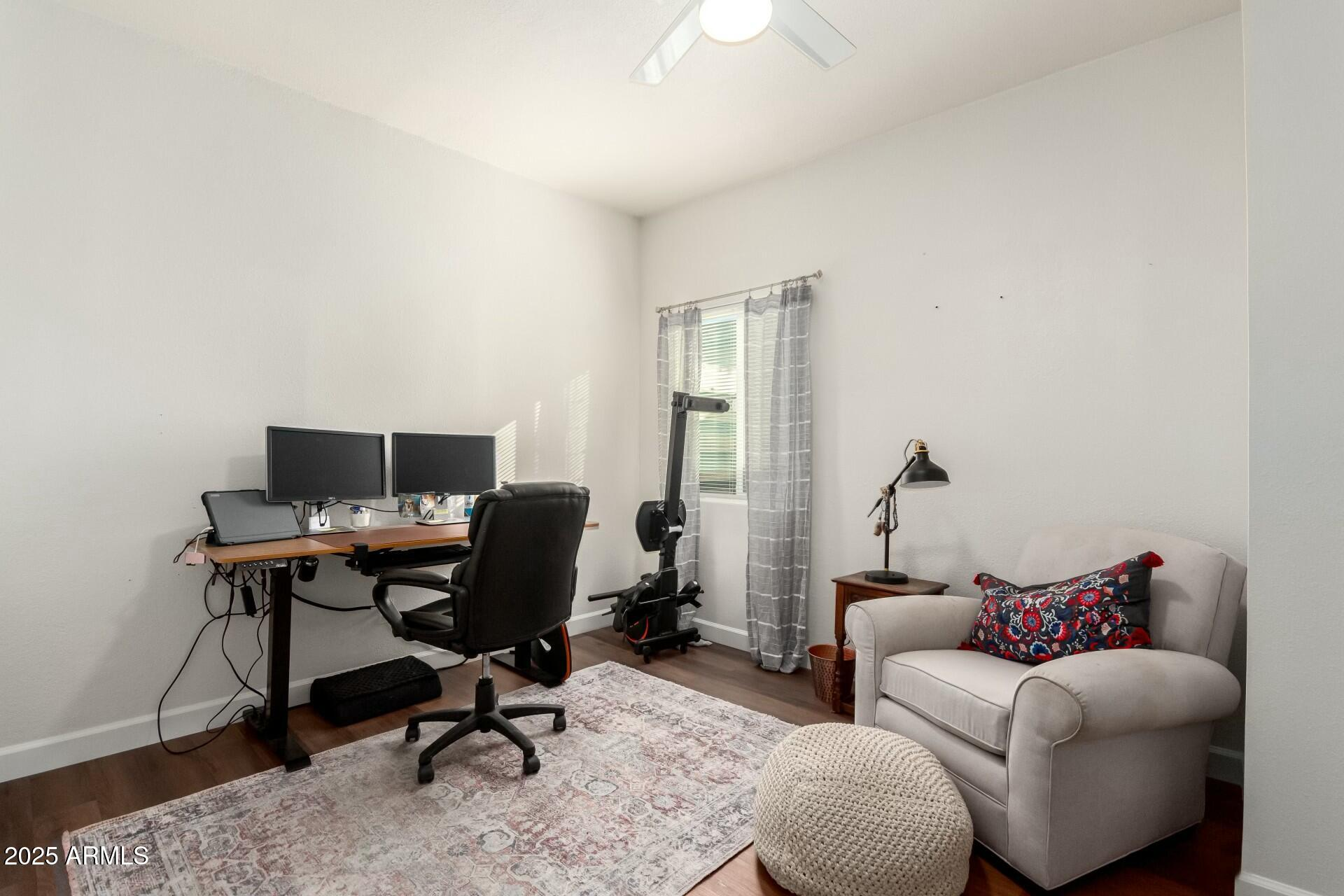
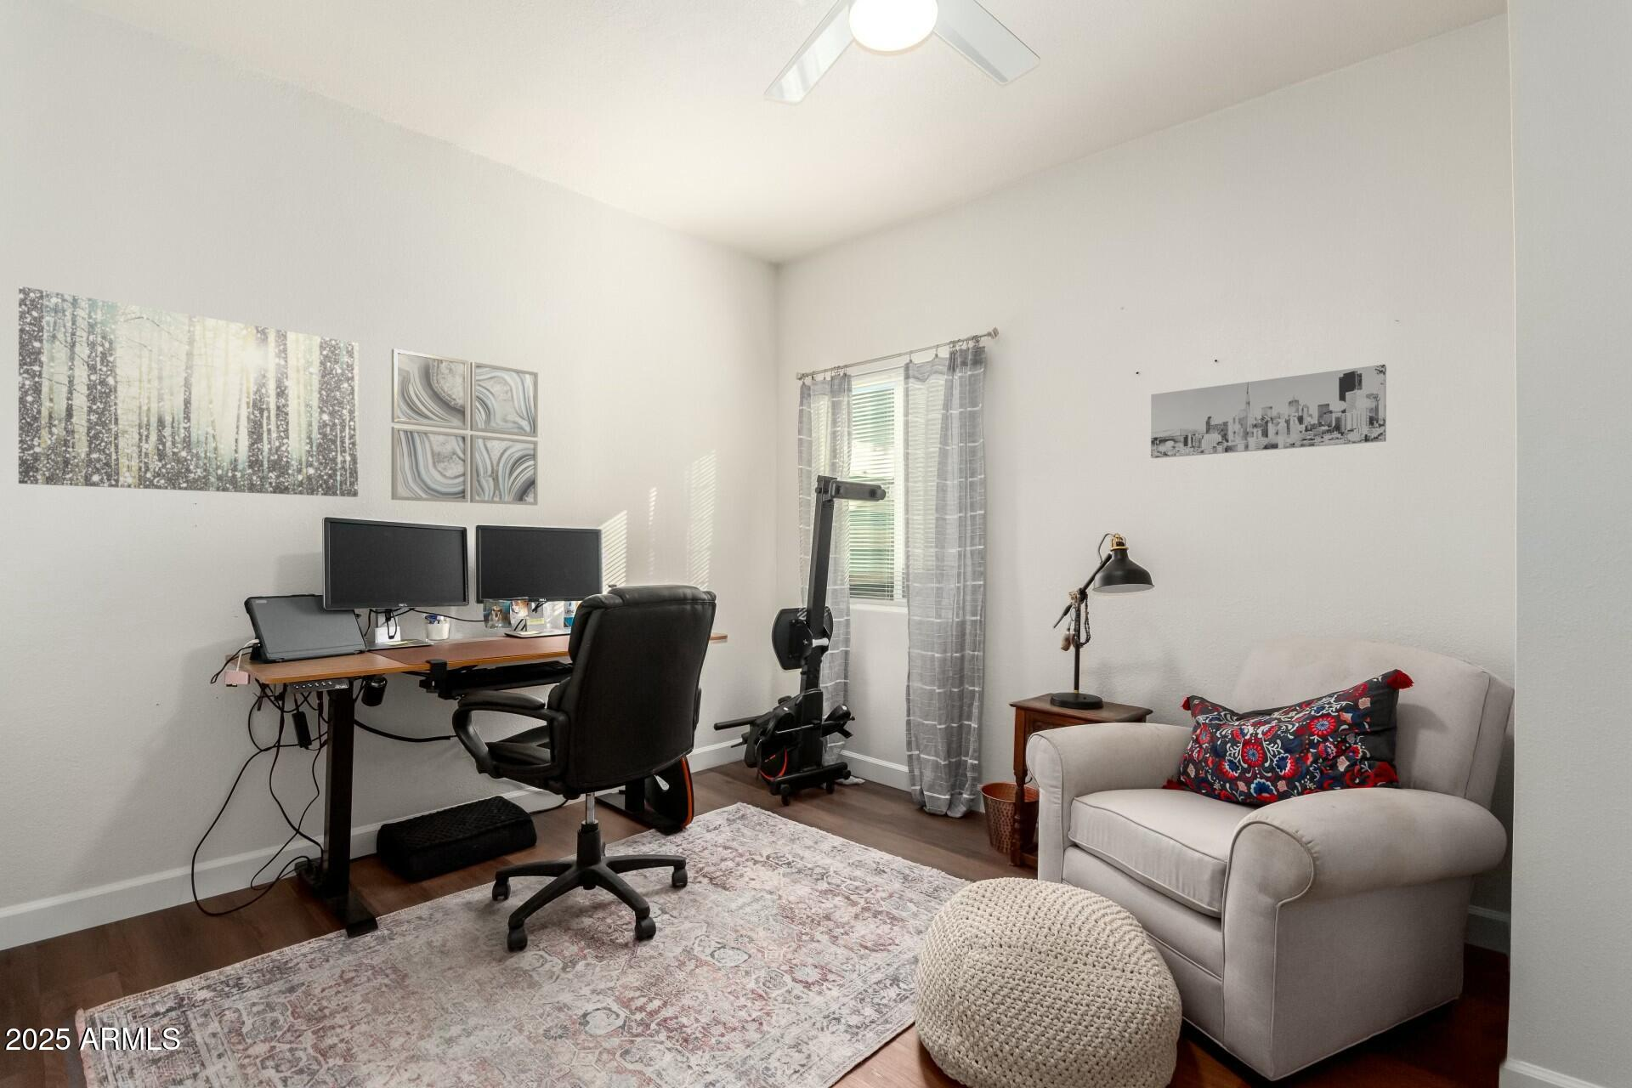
+ wall art (467, 433)
+ wall art (1258, 415)
+ wall art (209, 404)
